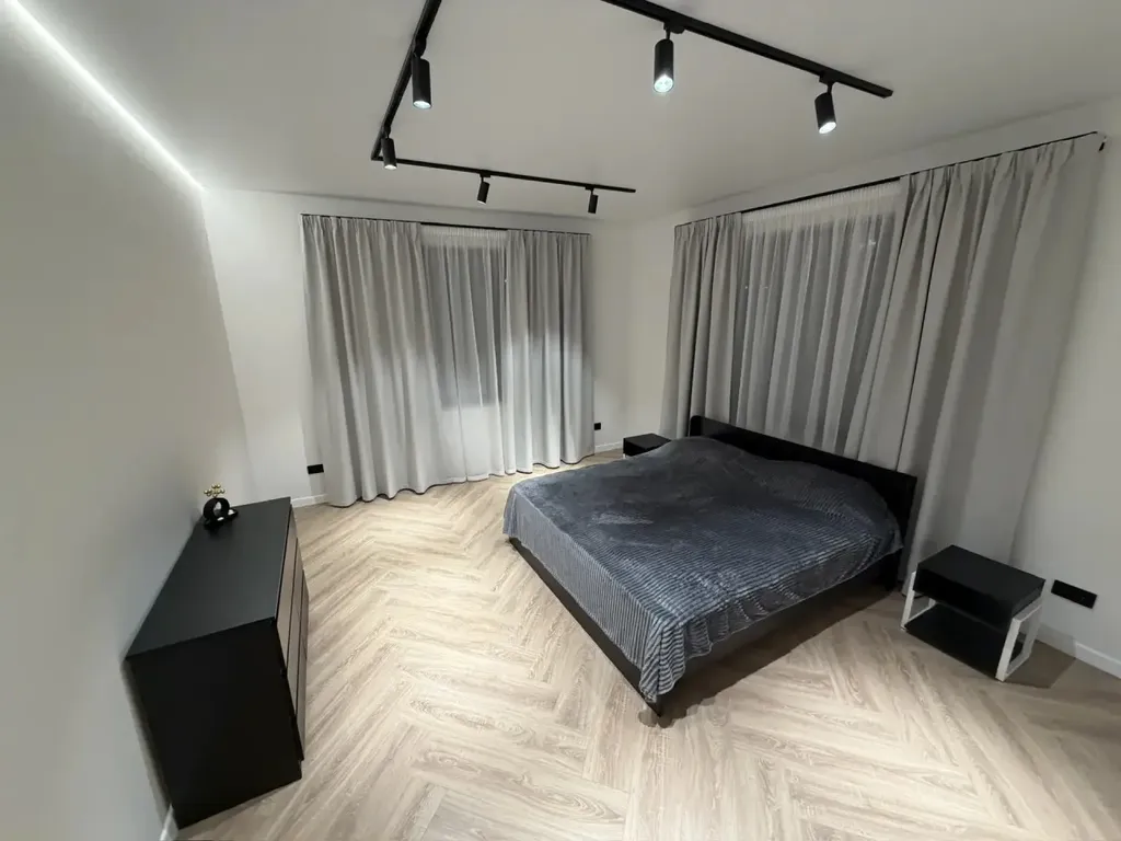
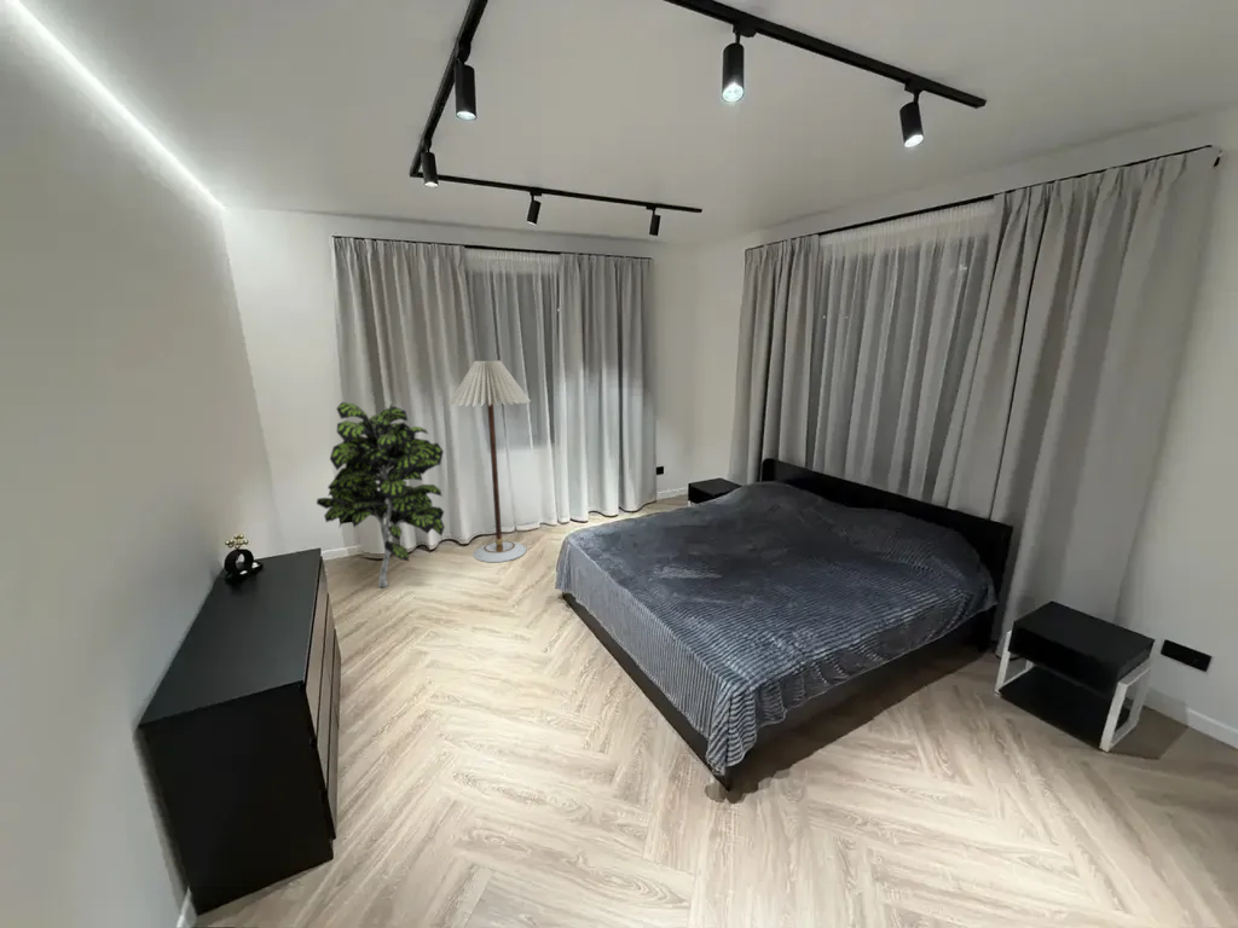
+ floor lamp (493, 459)
+ indoor plant (383, 494)
